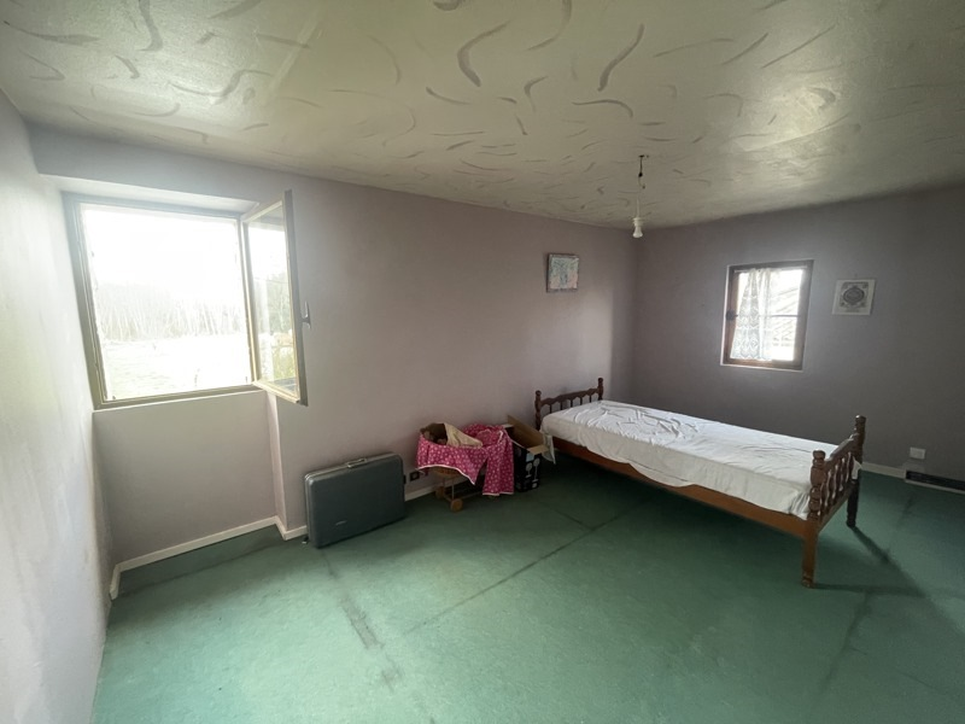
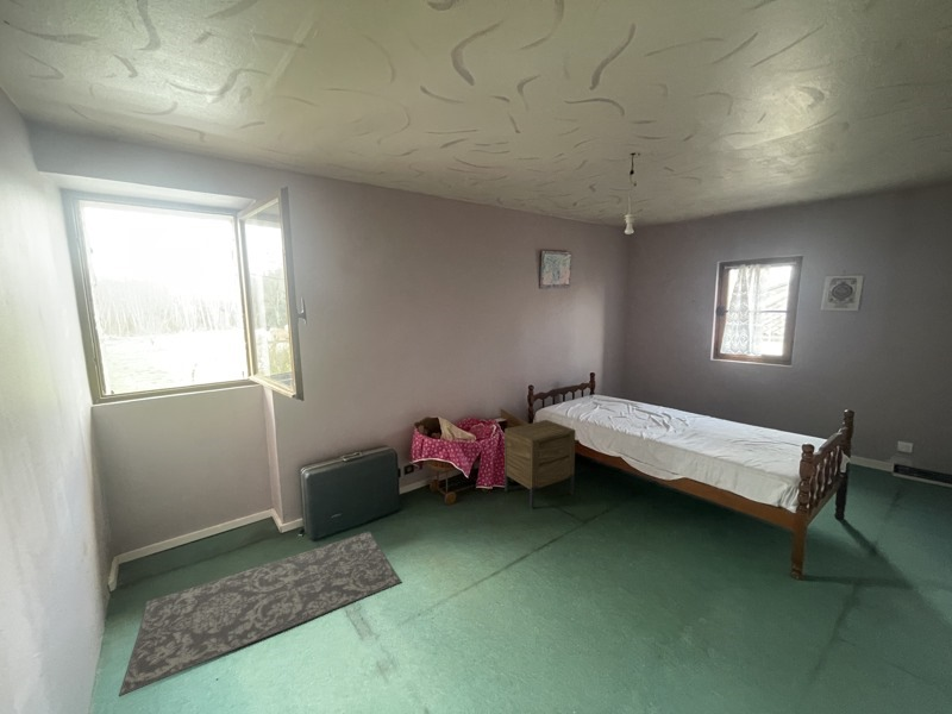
+ nightstand (539, 461)
+ rug (277, 591)
